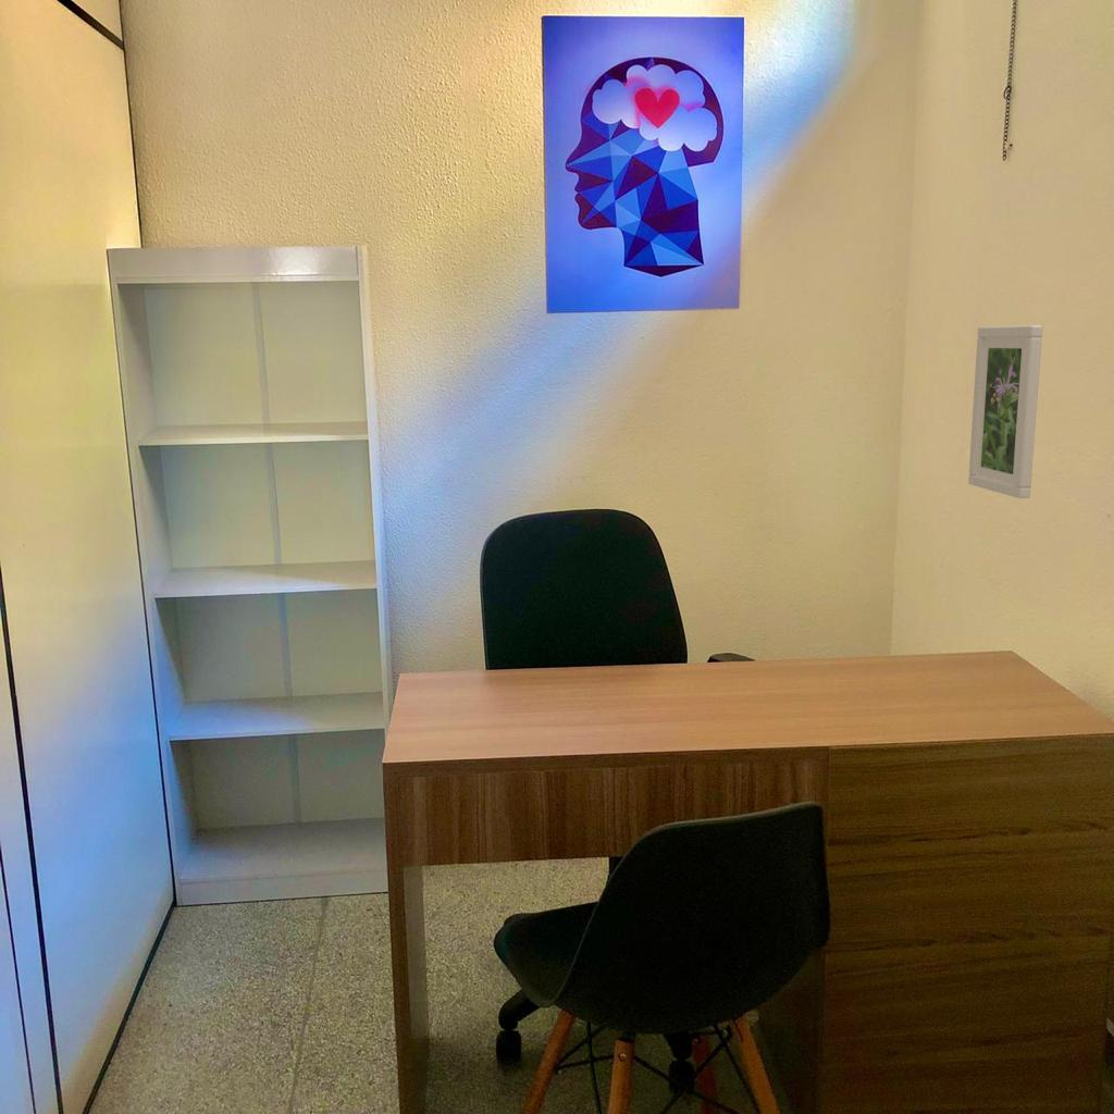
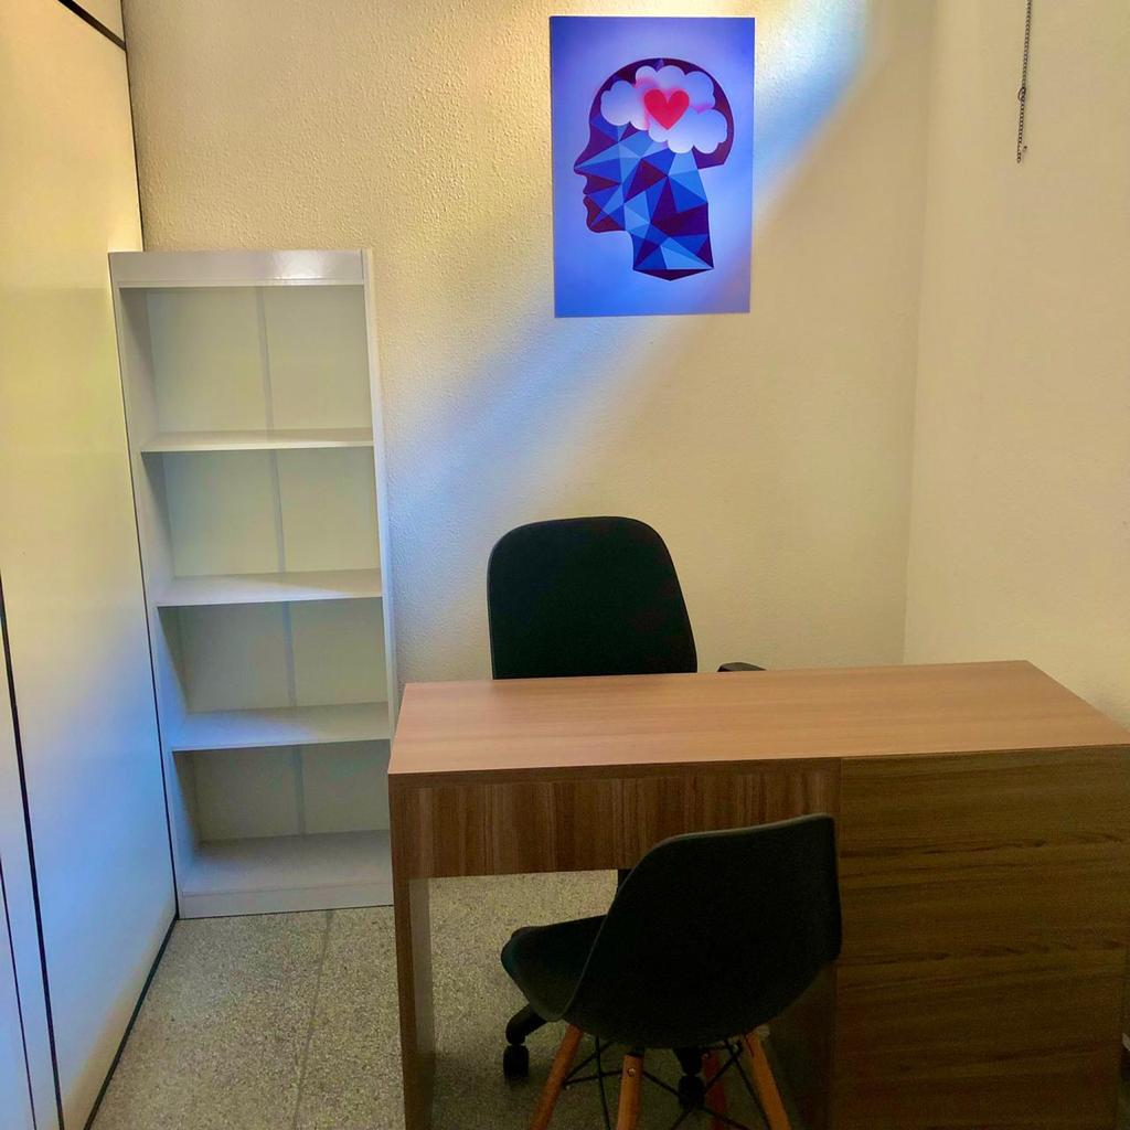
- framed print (1002, 409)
